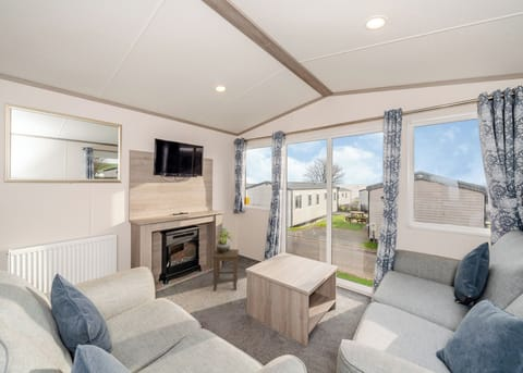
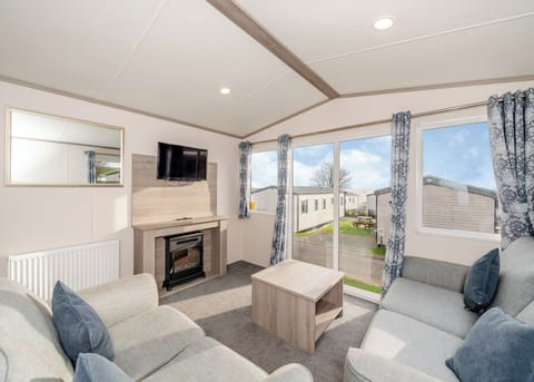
- stool (226, 272)
- potted plant (223, 240)
